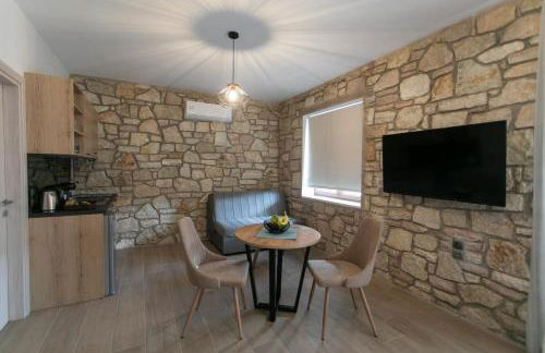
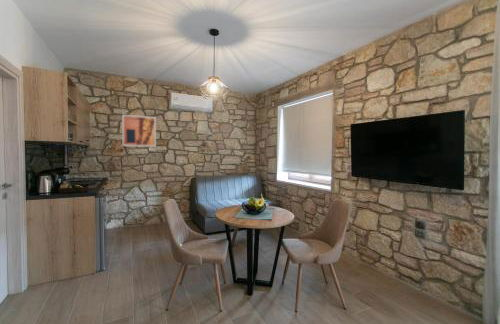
+ wall art (139, 131)
